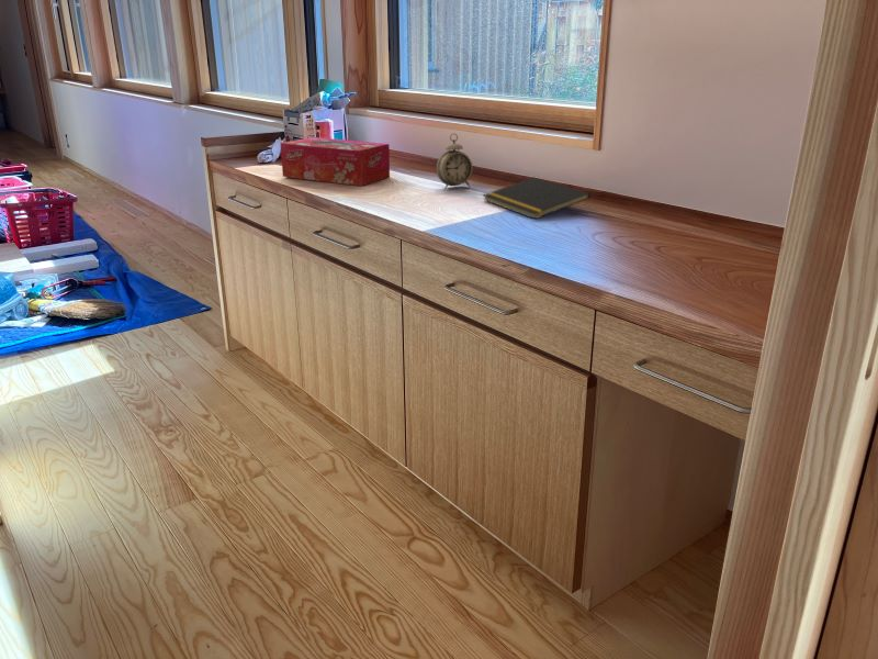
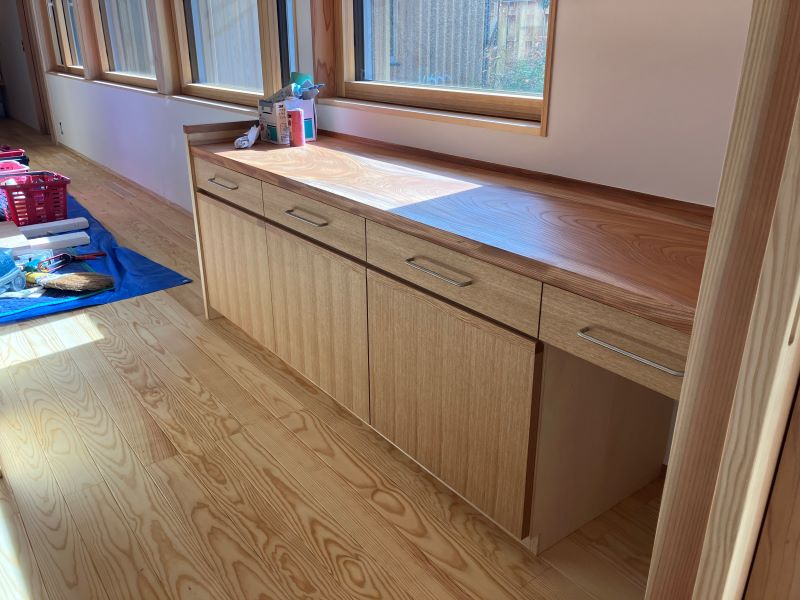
- tissue box (335, 160)
- notepad (533, 197)
- alarm clock (454, 160)
